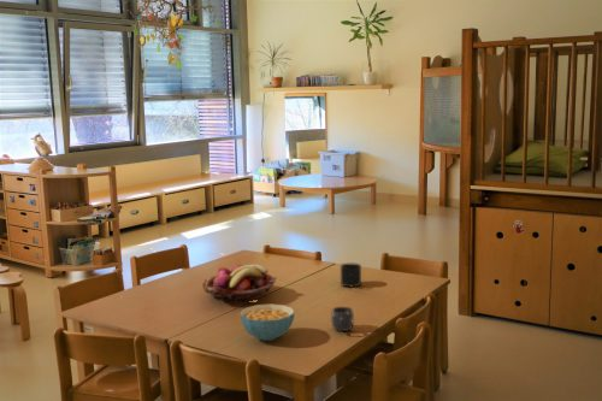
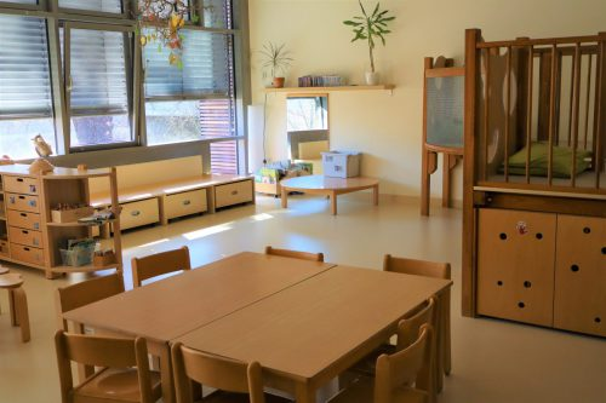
- cereal bowl (267, 324)
- mug (350, 275)
- mug (342, 320)
- fruit basket (240, 281)
